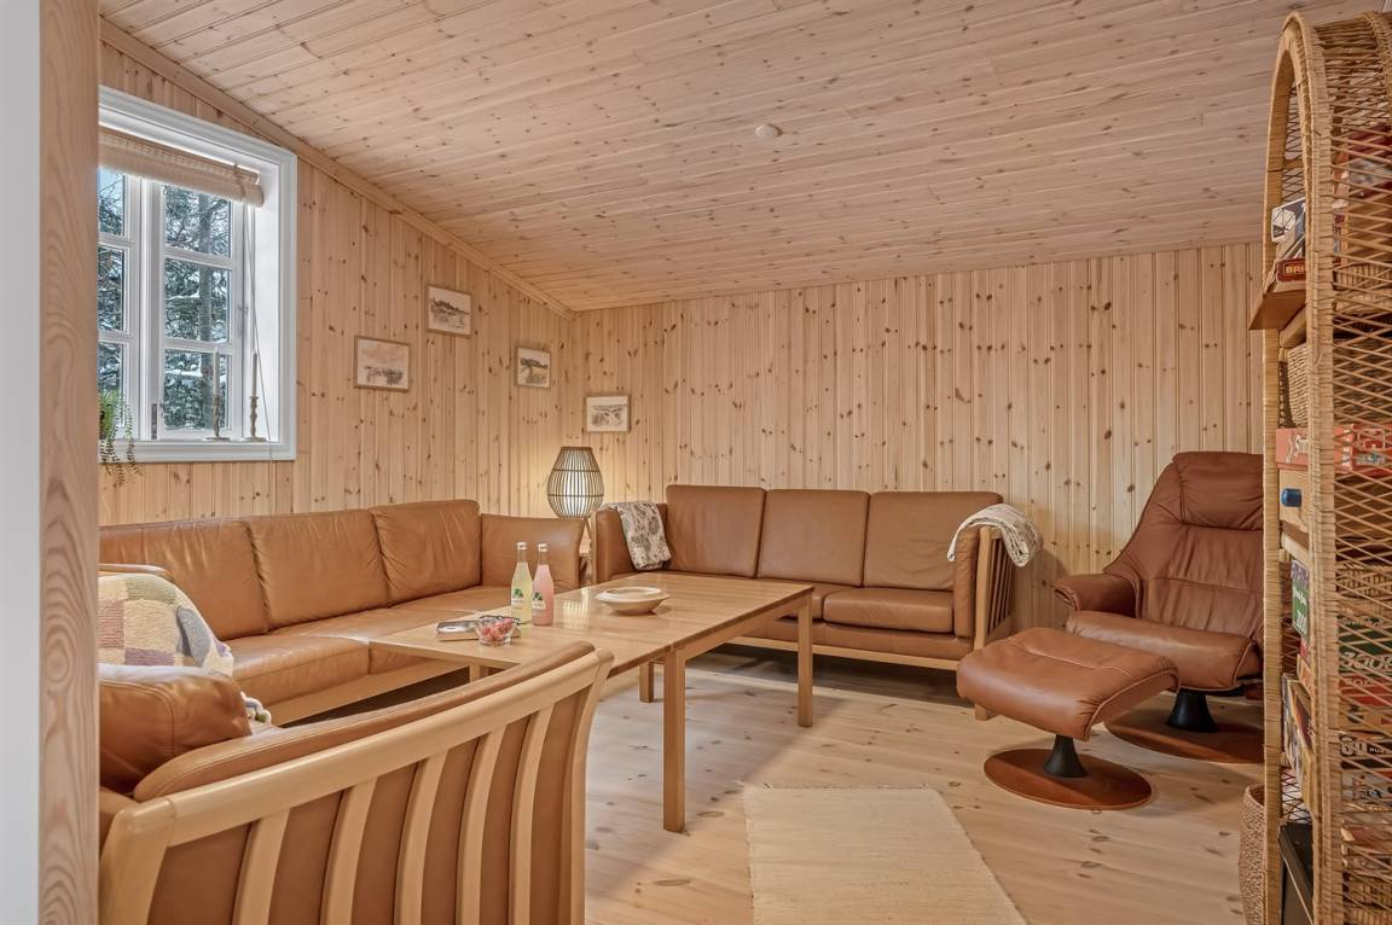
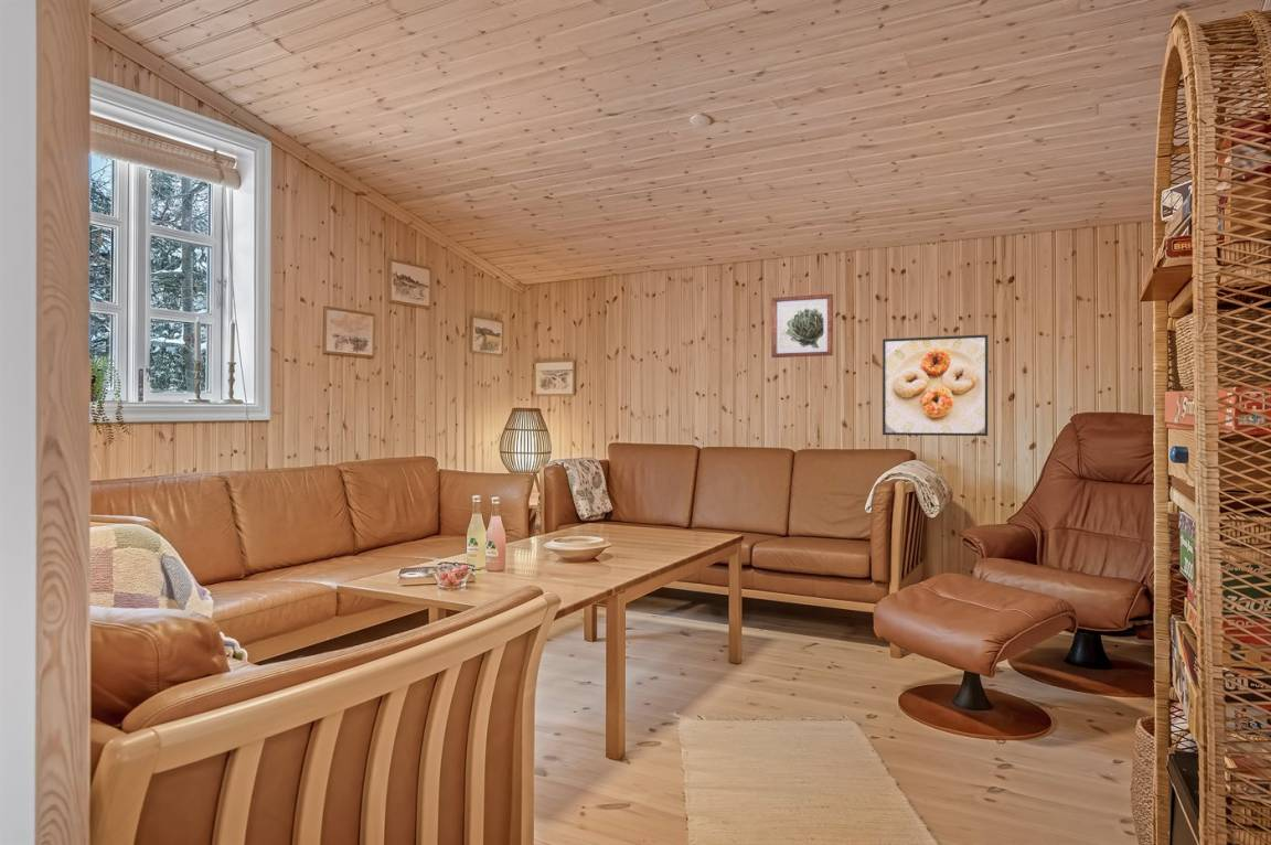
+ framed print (933, 386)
+ wall art (801, 325)
